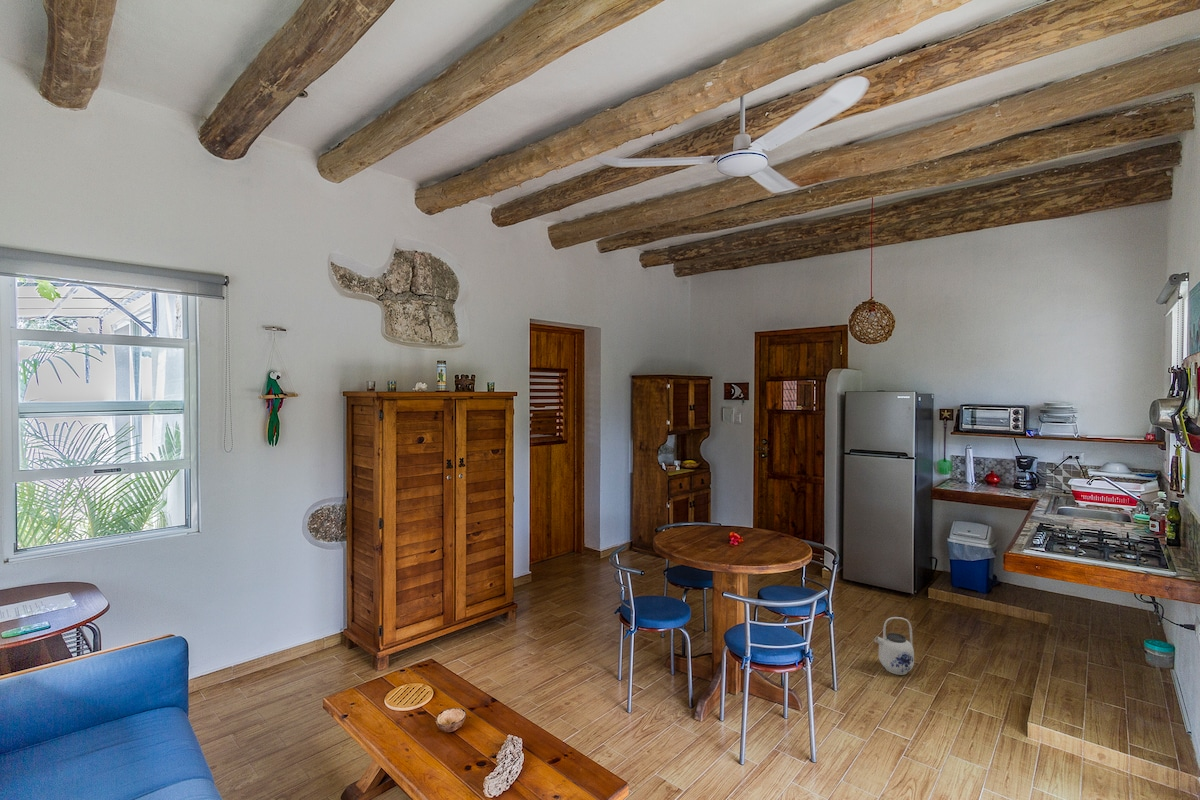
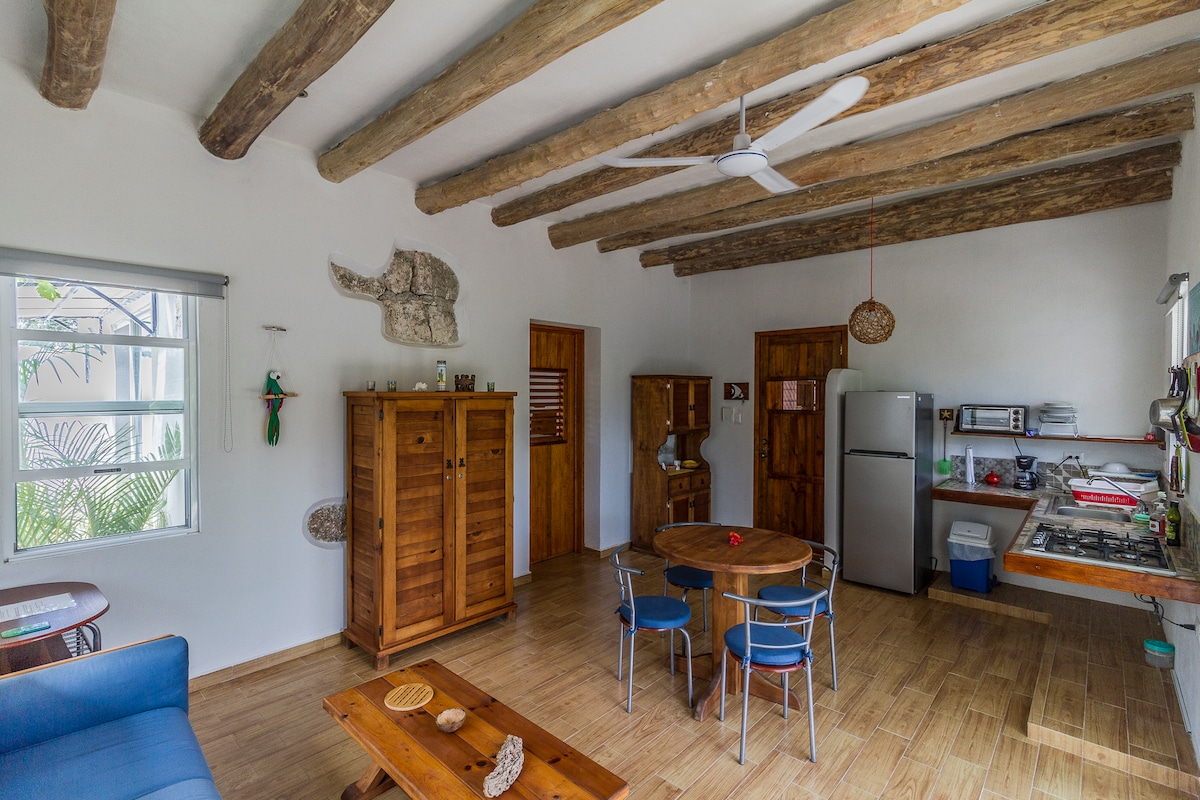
- teapot (893, 643)
